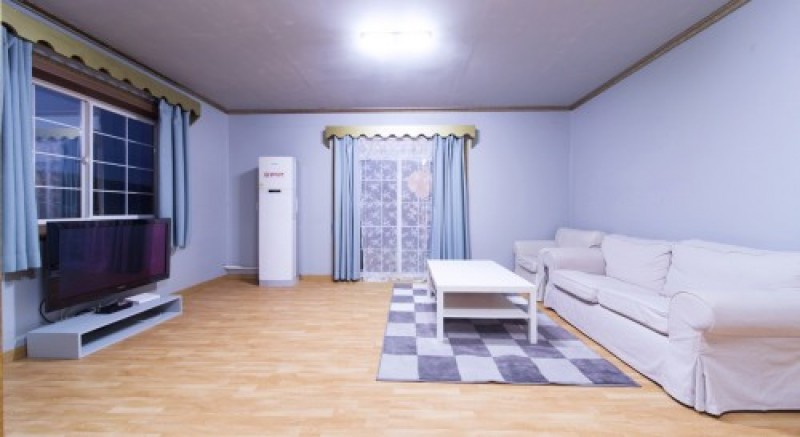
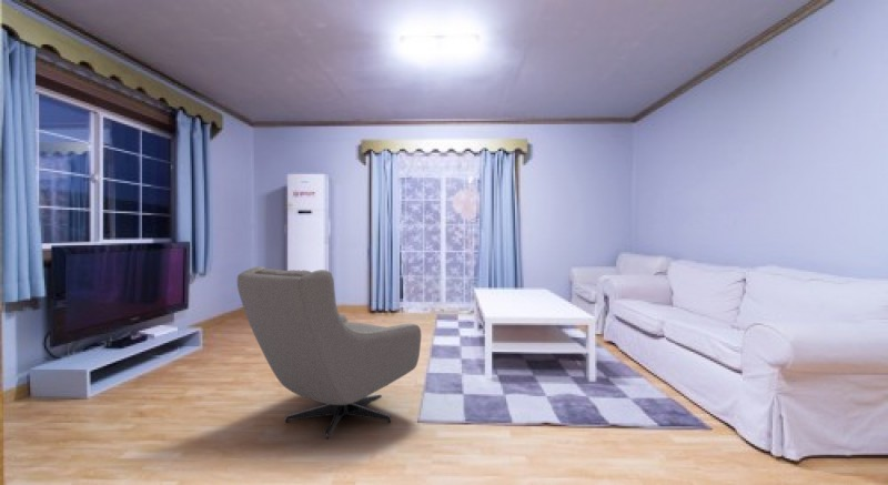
+ armchair (326, 343)
